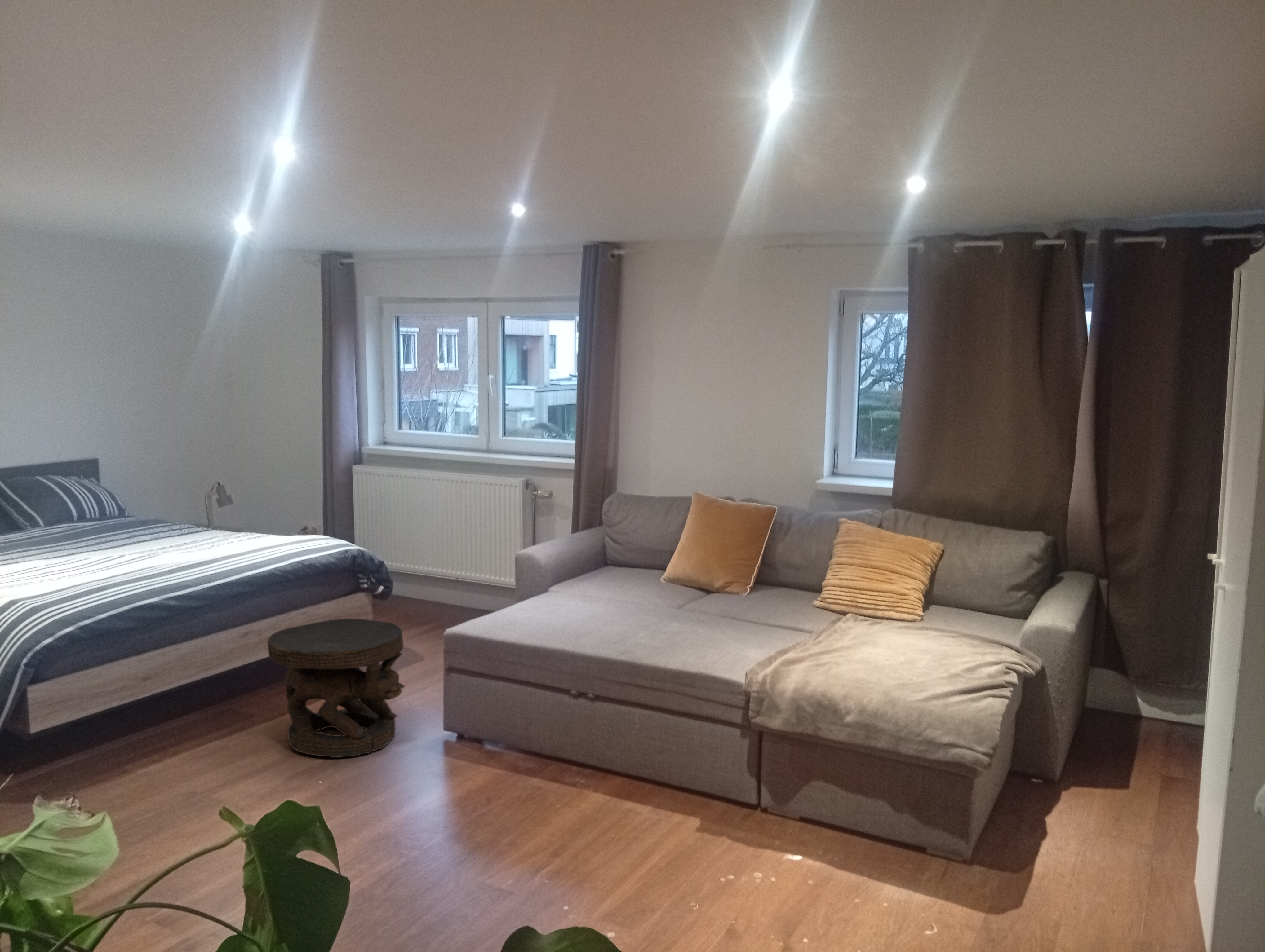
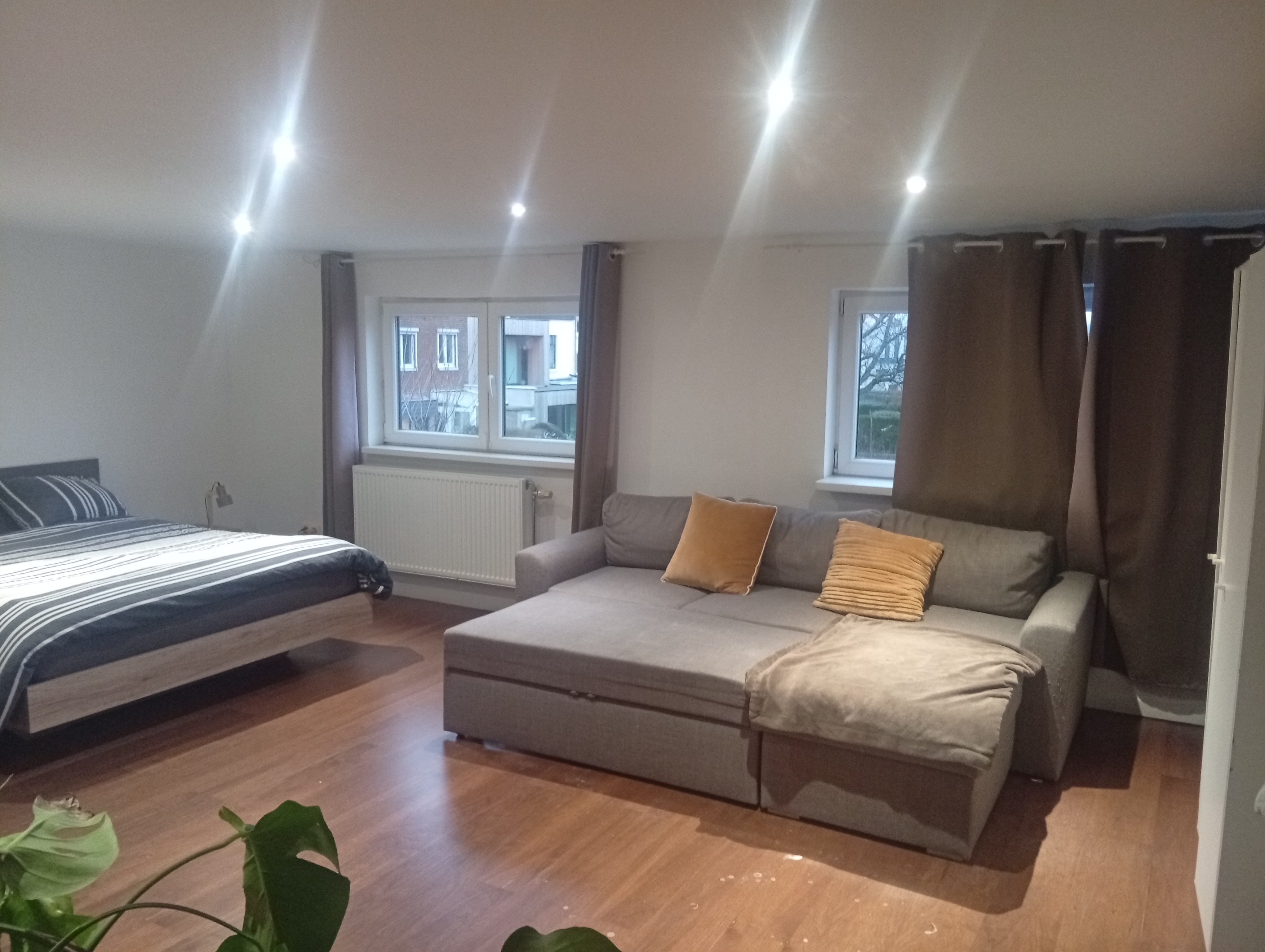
- side table (340, 685)
